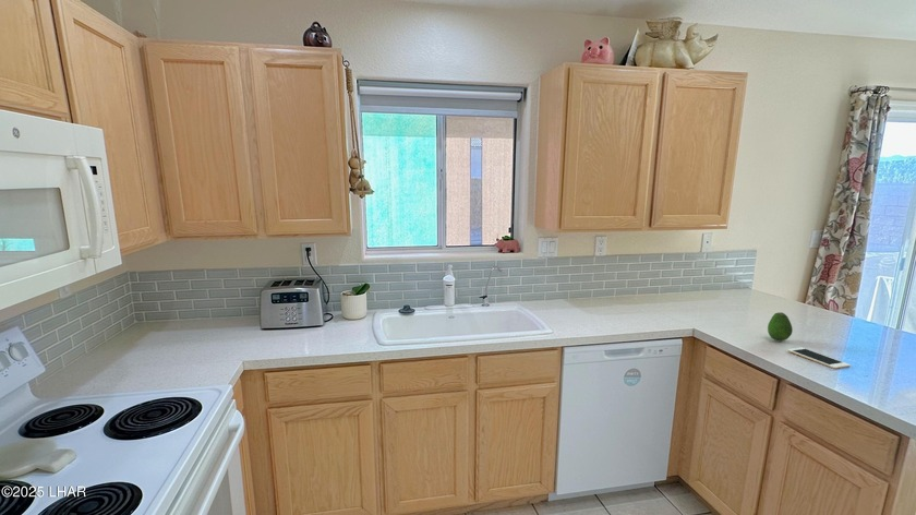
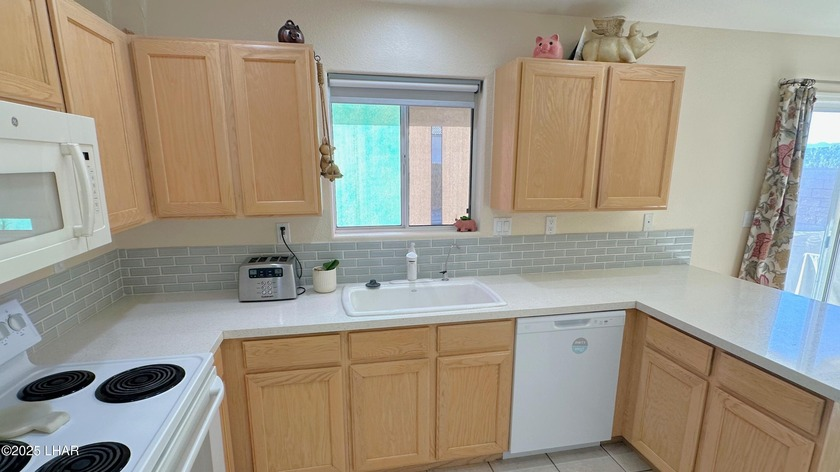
- fruit (780, 326)
- cell phone (817, 357)
